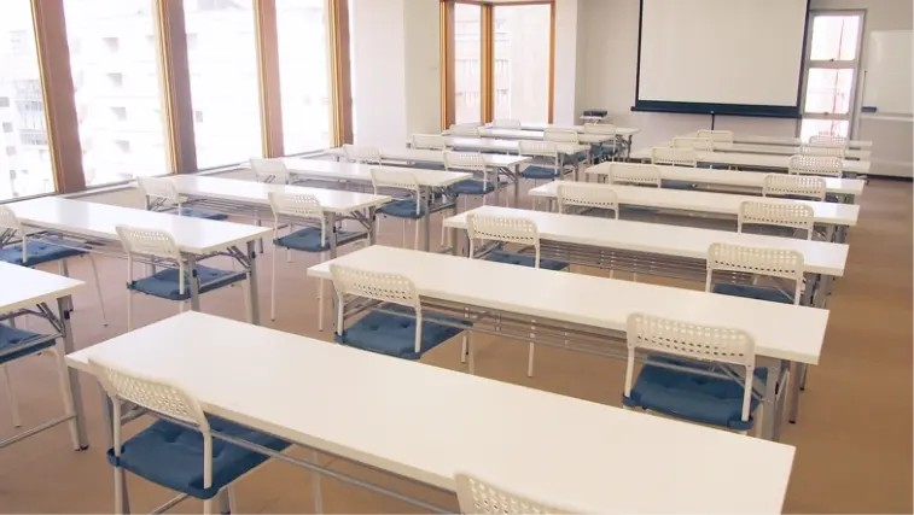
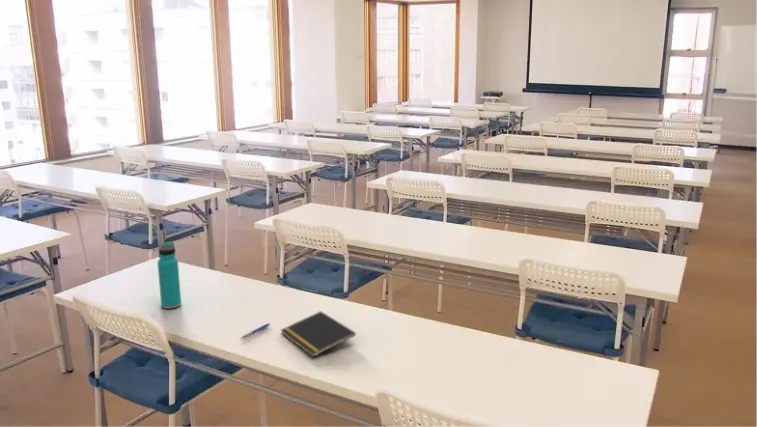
+ water bottle (168, 274)
+ notepad (317, 332)
+ pen (255, 331)
